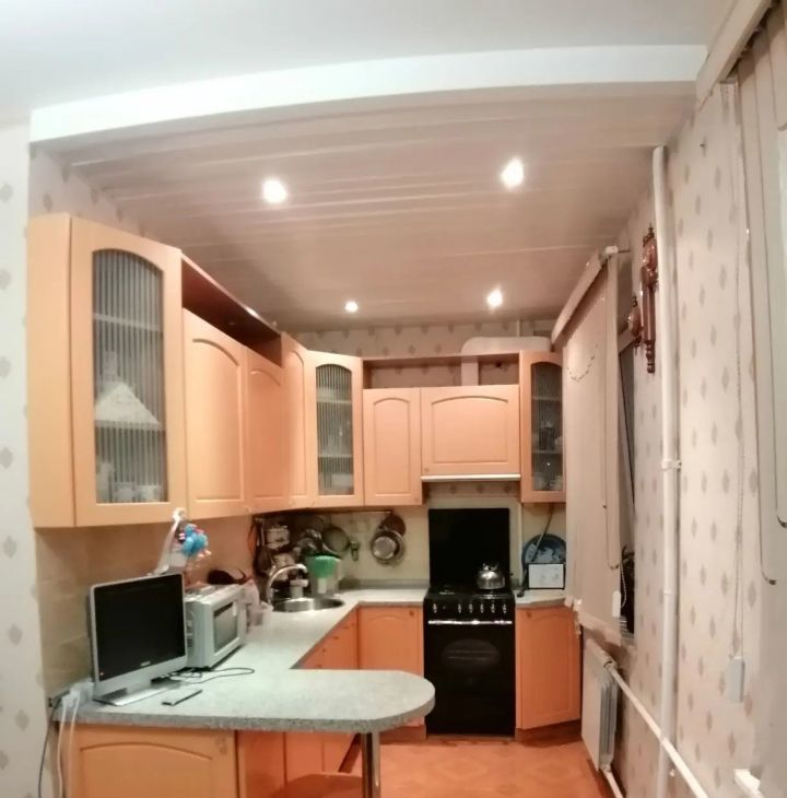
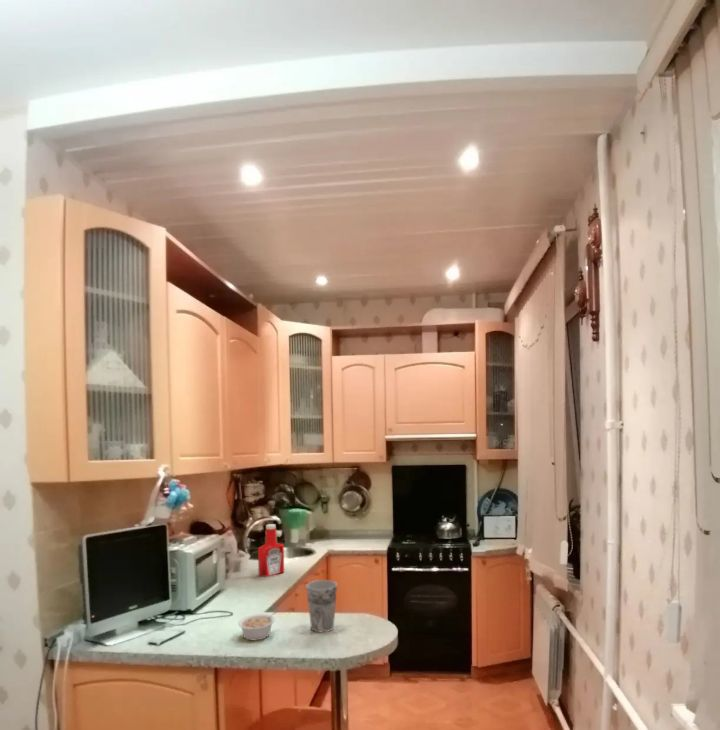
+ legume (257, 625)
+ soap bottle (271, 549)
+ cup (322, 606)
